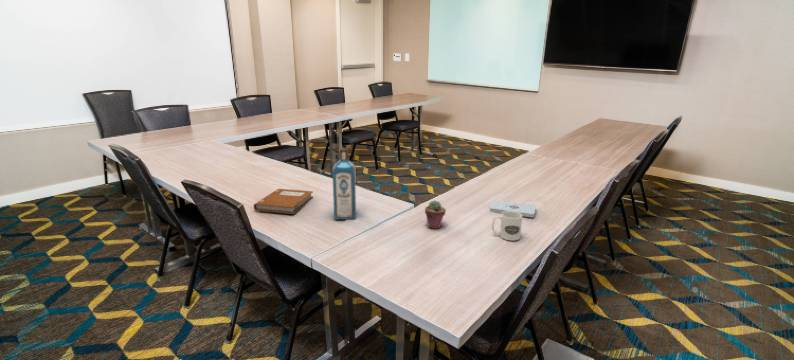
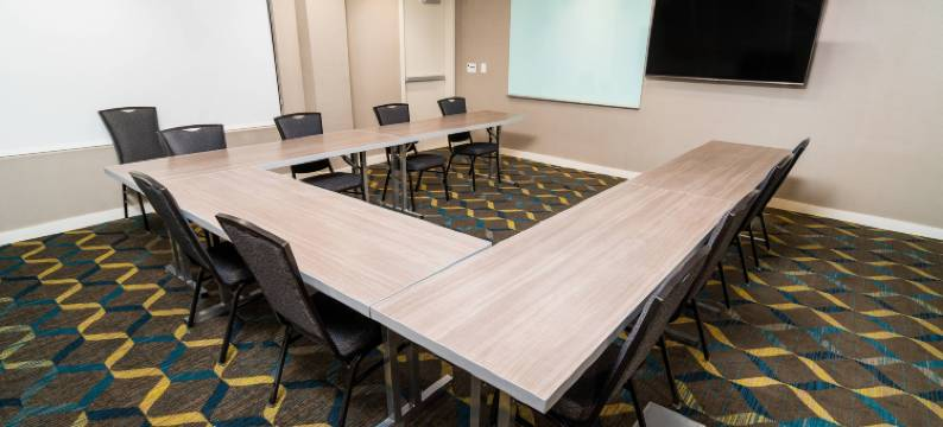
- notepad (512, 208)
- liquor (344, 183)
- notebook (285, 199)
- mug (506, 225)
- potted succulent (434, 213)
